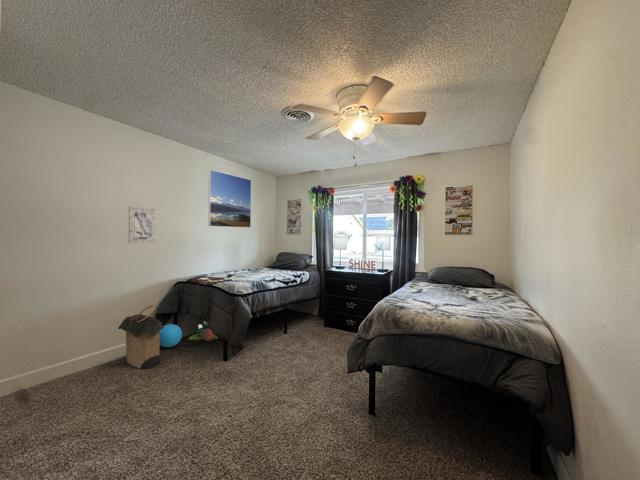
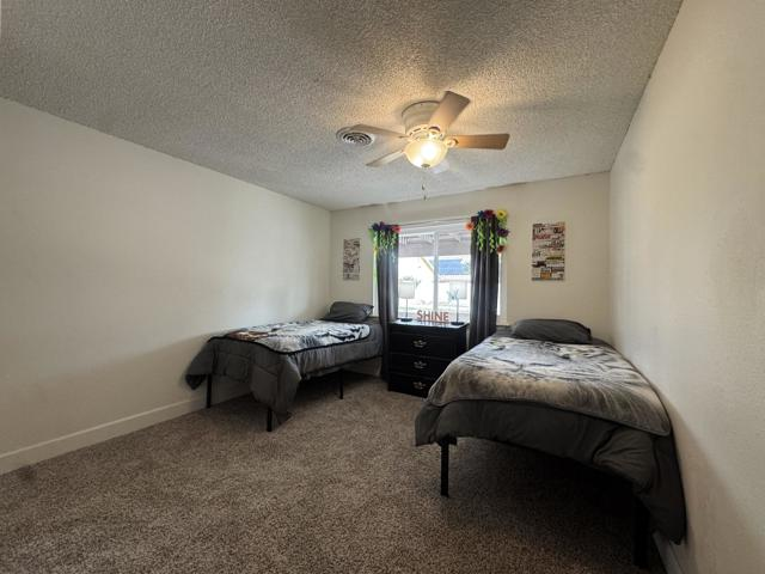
- plant pot (203, 326)
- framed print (231, 201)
- wall art (142, 225)
- laundry hamper (141, 334)
- ball (169, 335)
